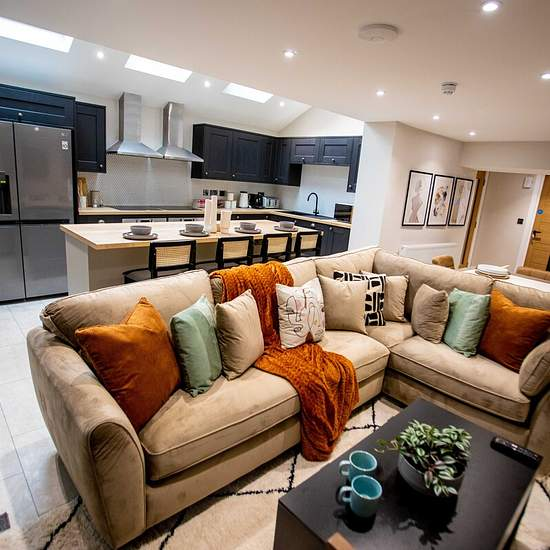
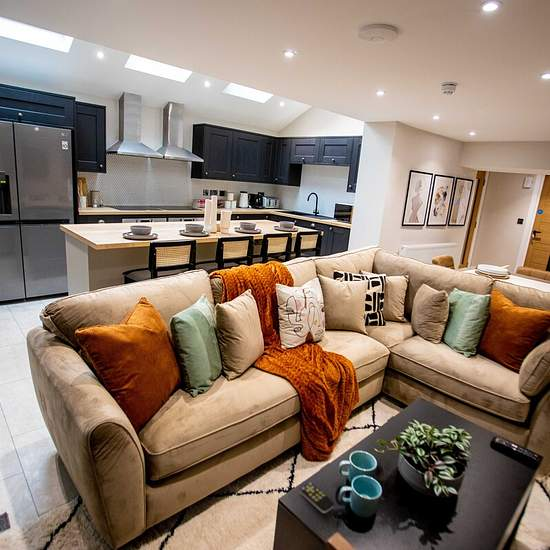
+ remote control (316, 497)
